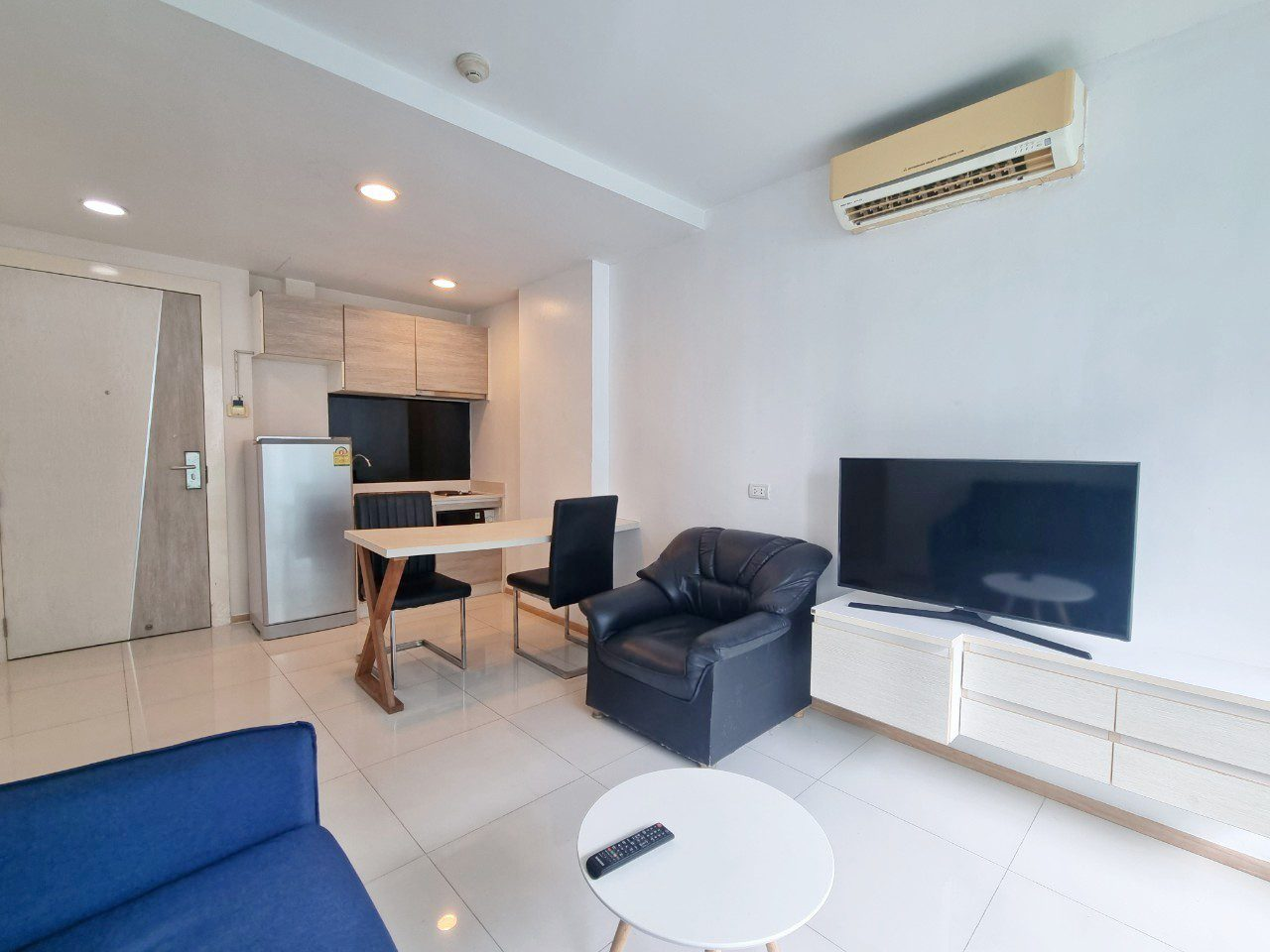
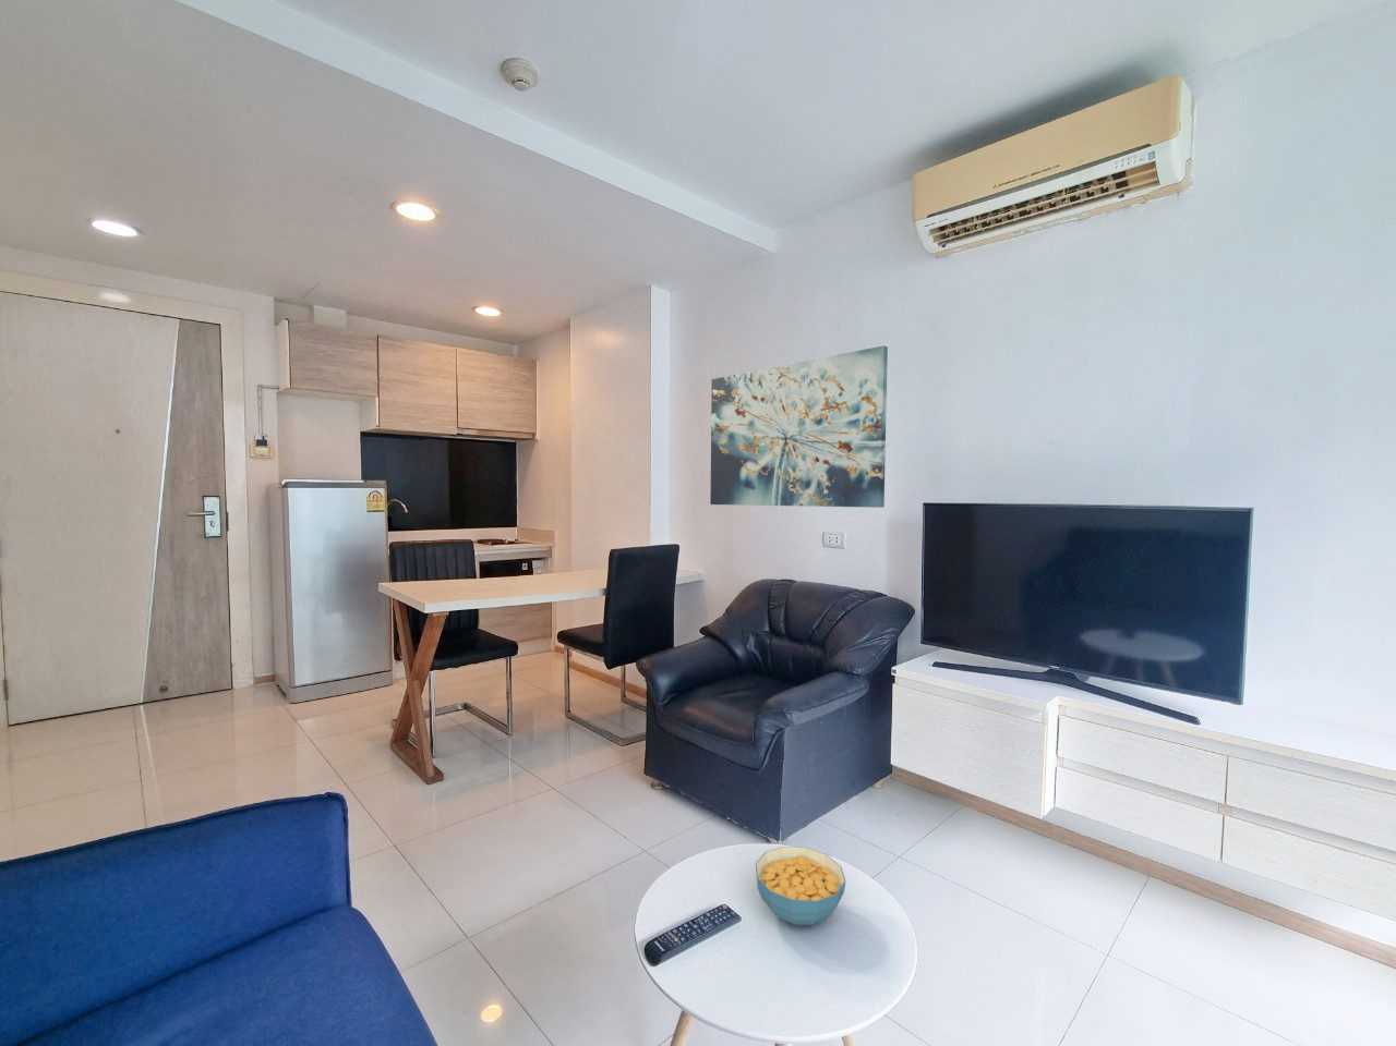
+ cereal bowl (798, 892)
+ wall art (787, 435)
